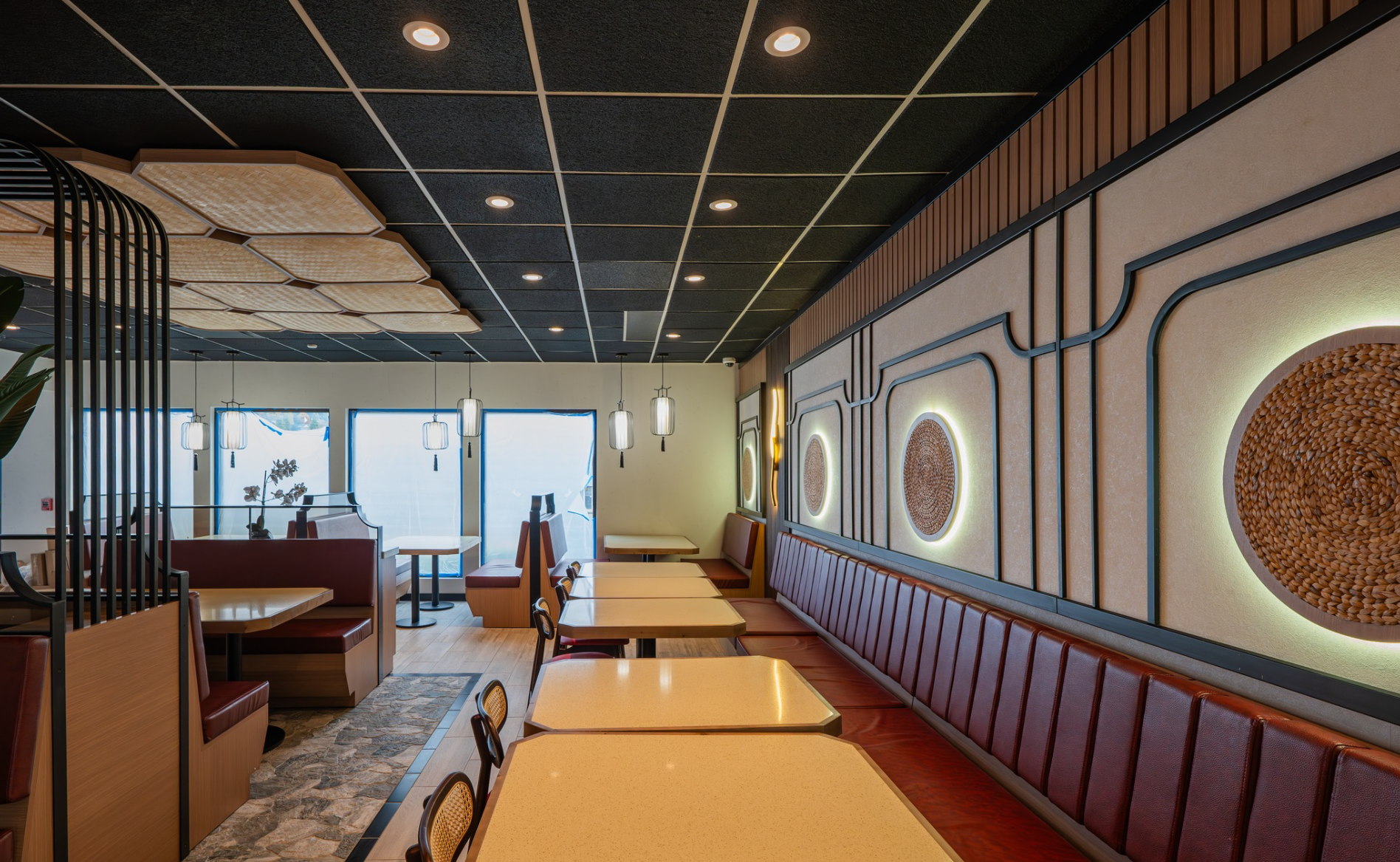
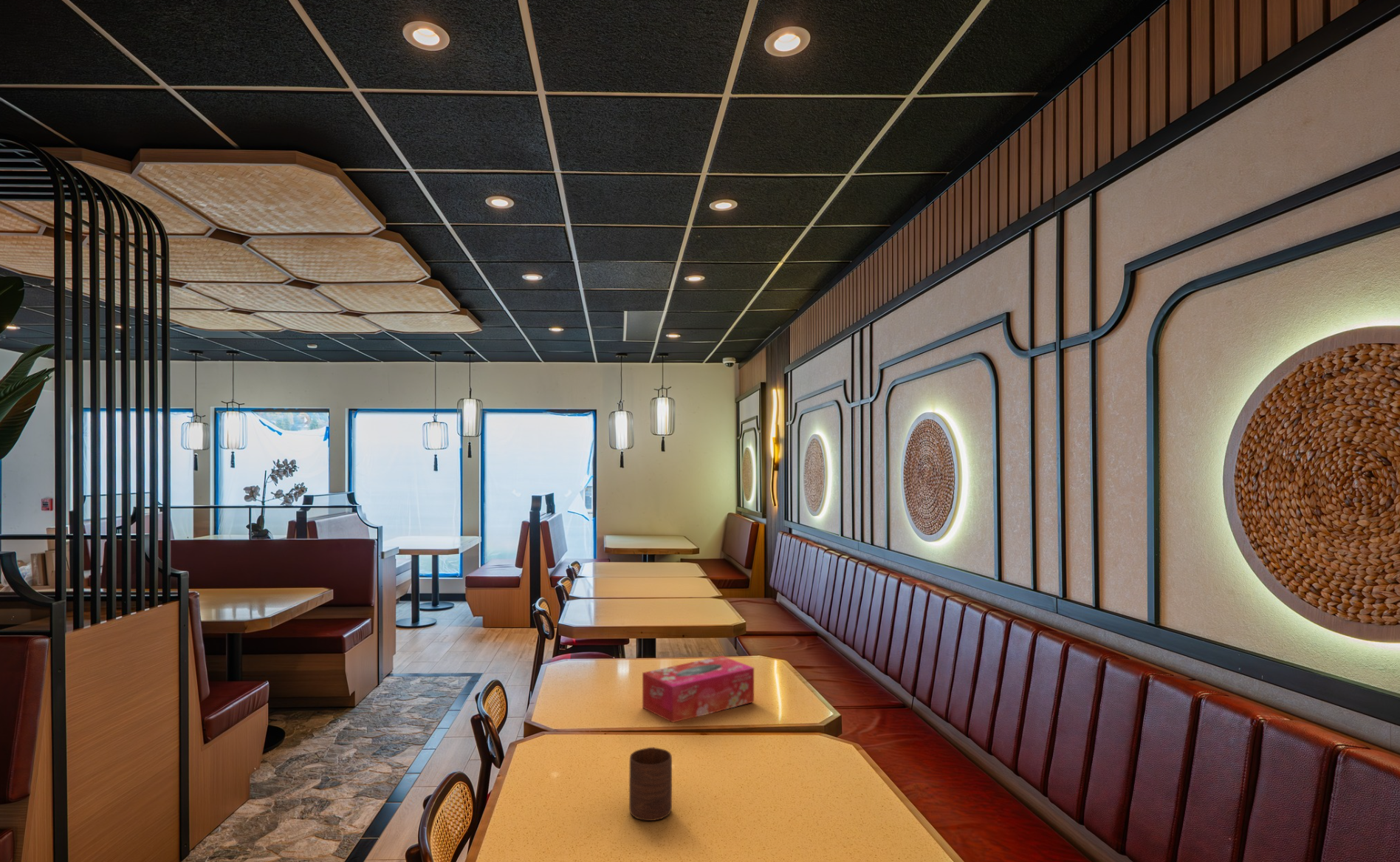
+ cup (648, 781)
+ tissue box (699, 687)
